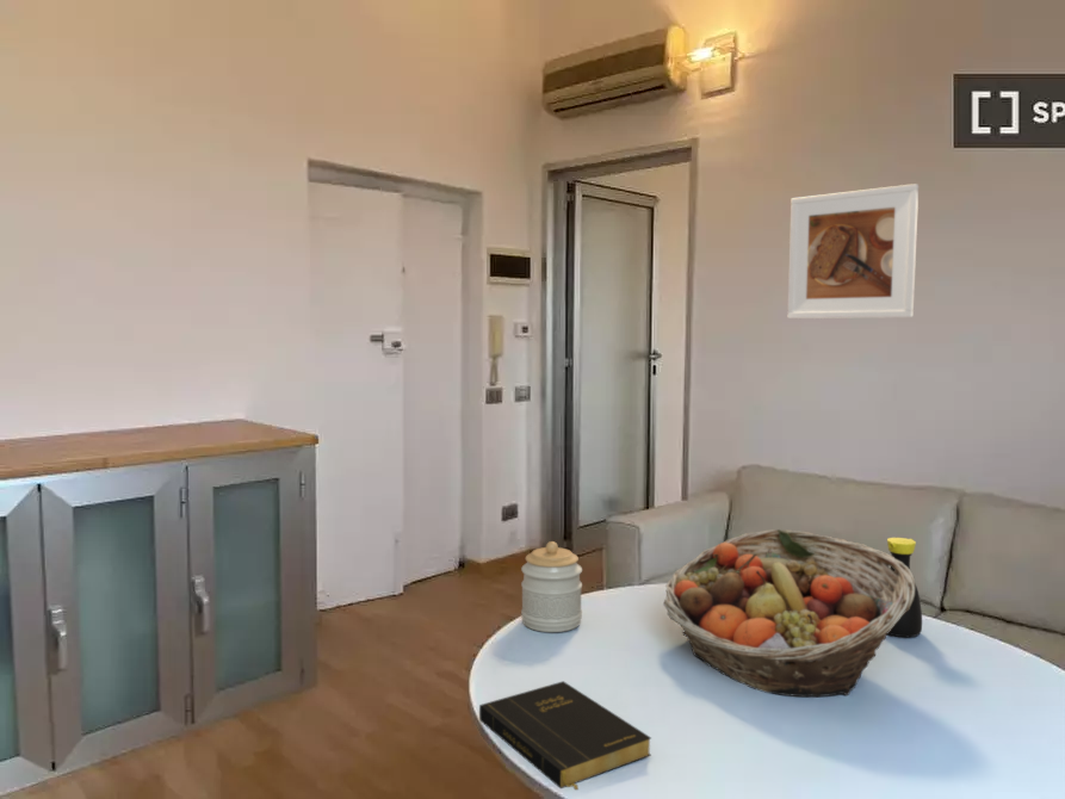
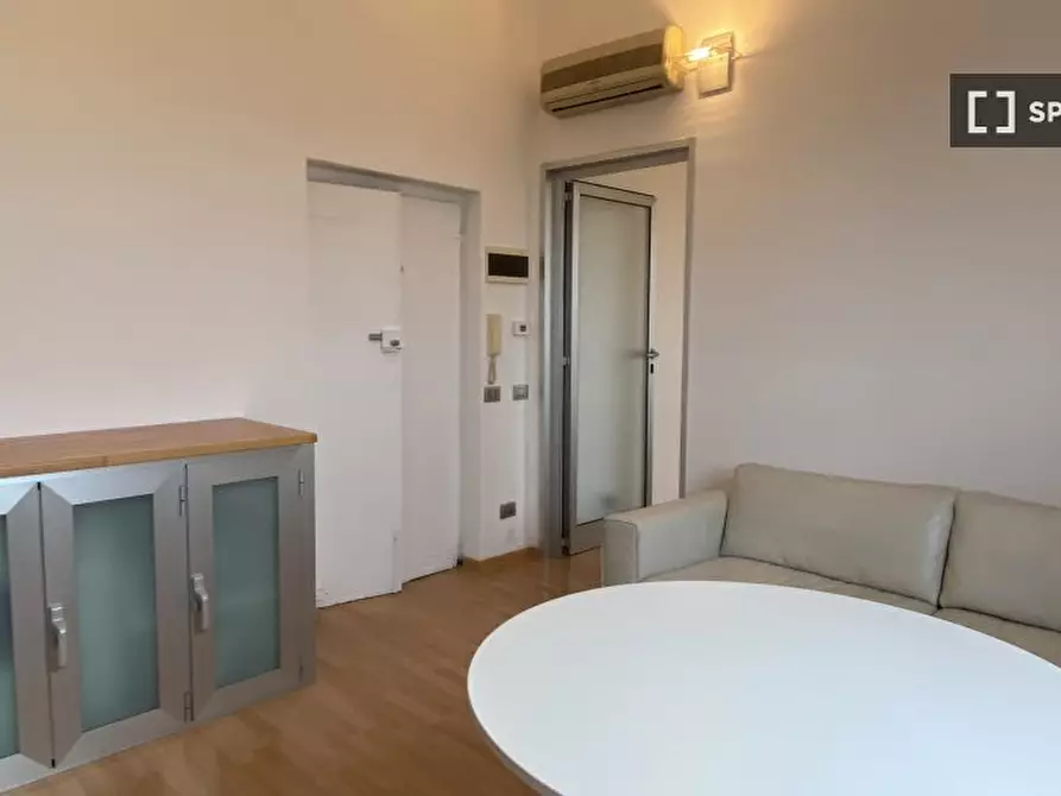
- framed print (849, 254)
- fruit basket (780, 605)
- jar (551, 582)
- bottle (892, 590)
- book (564, 730)
